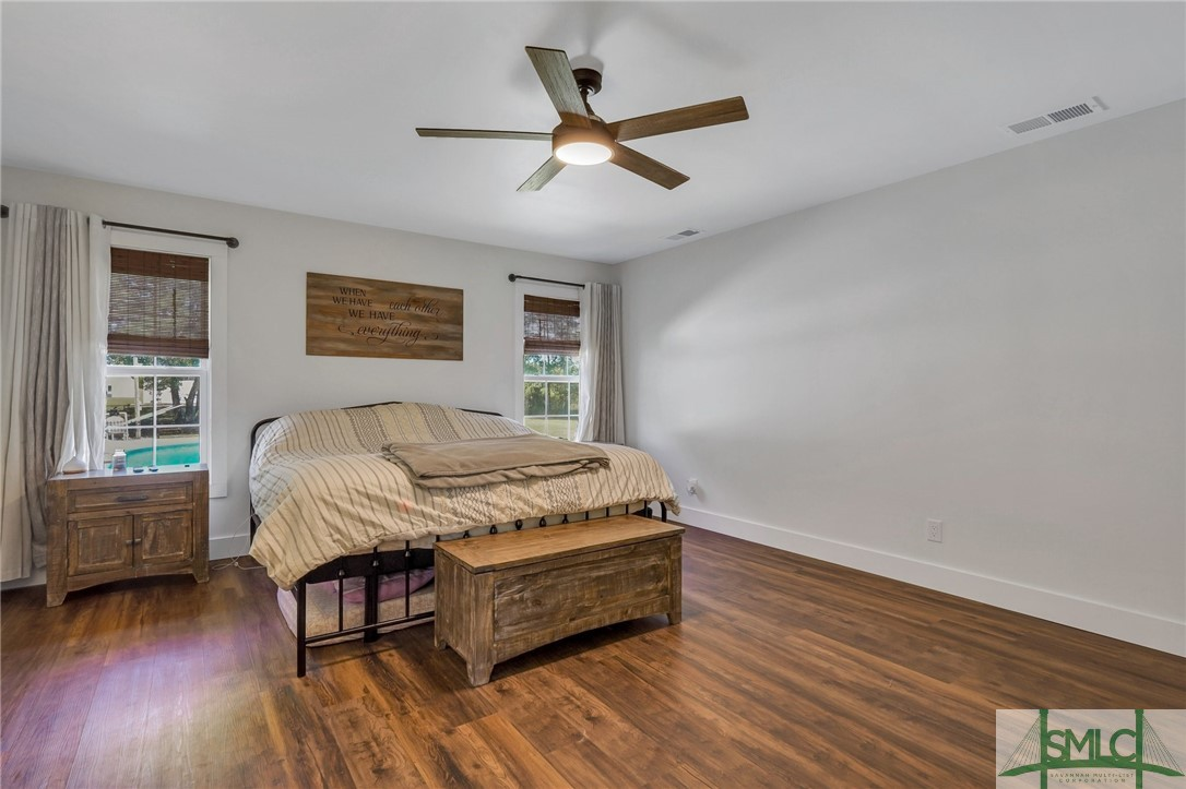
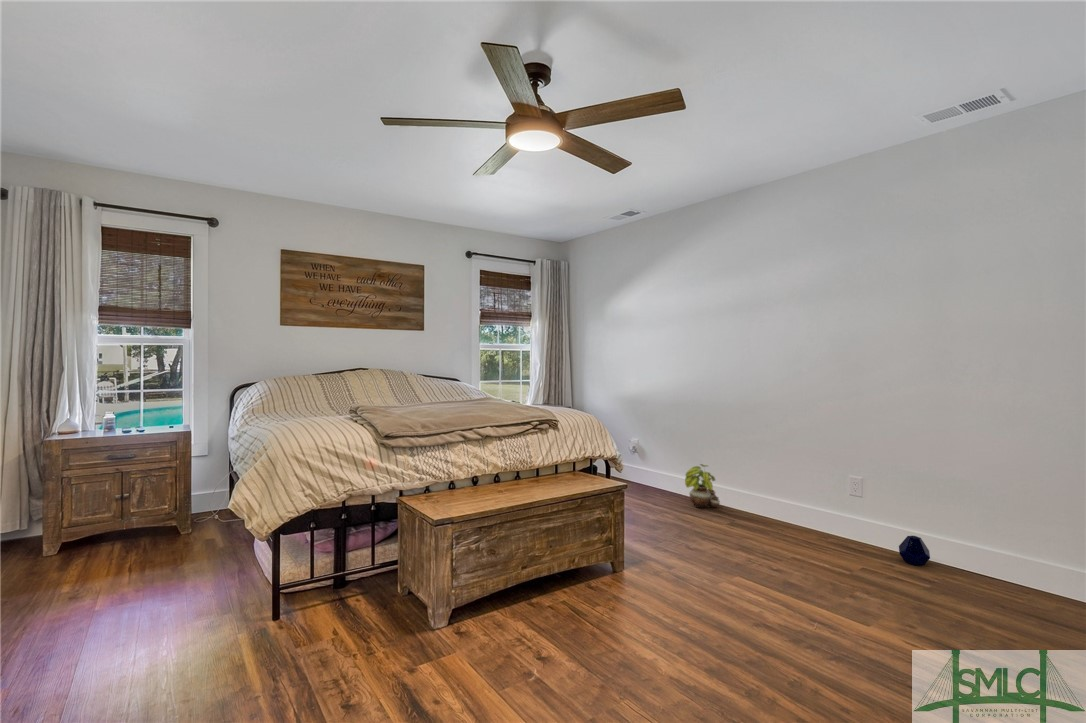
+ potted plant (703, 485)
+ speaker (914, 549)
